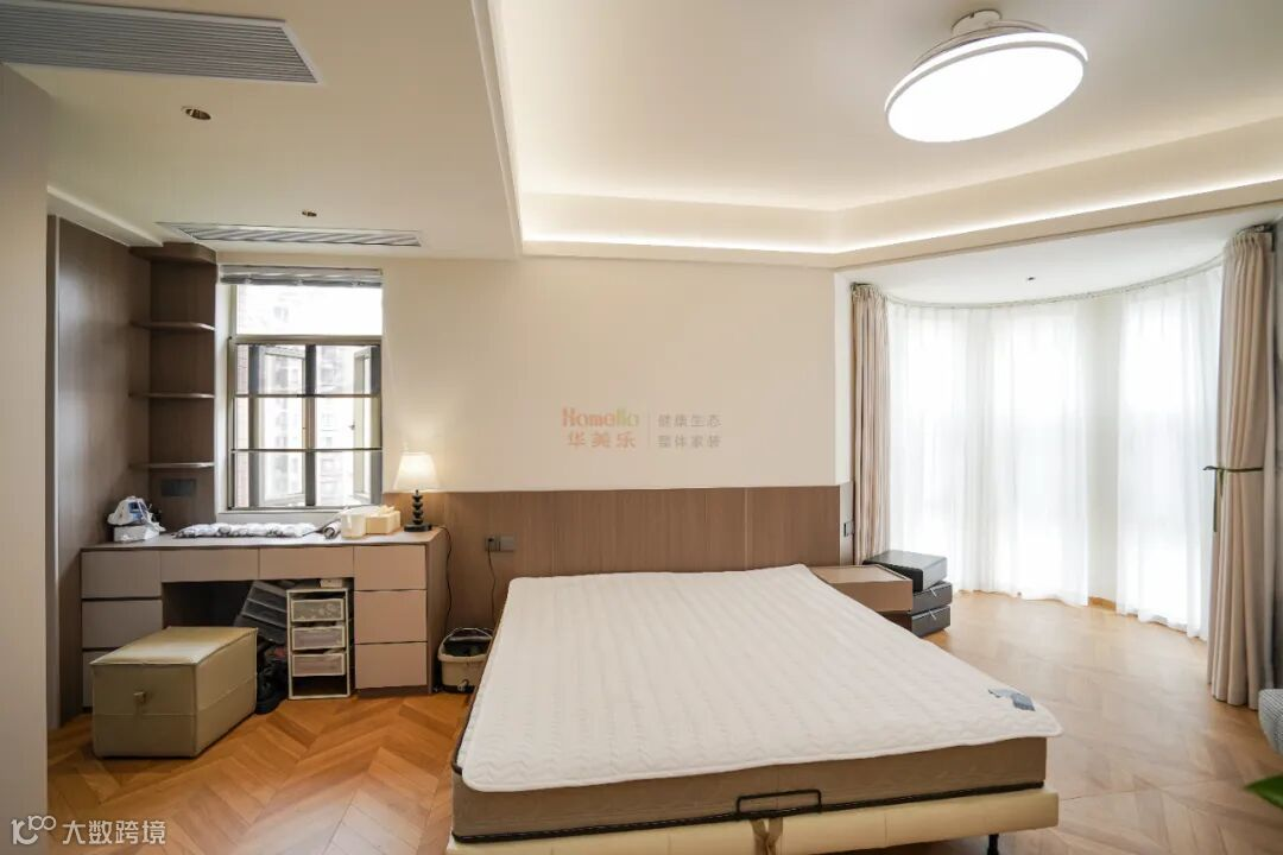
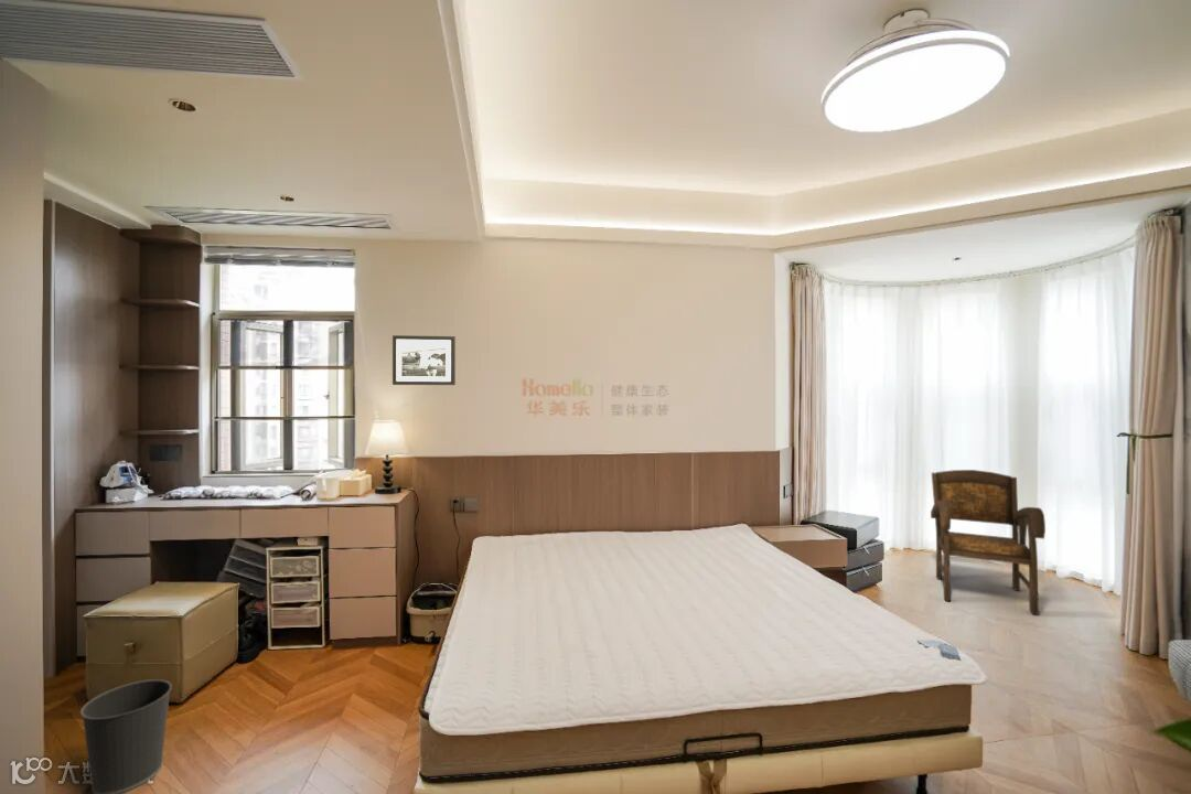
+ picture frame (423, 360)
+ armchair (980, 535)
+ wastebasket (128, 737)
